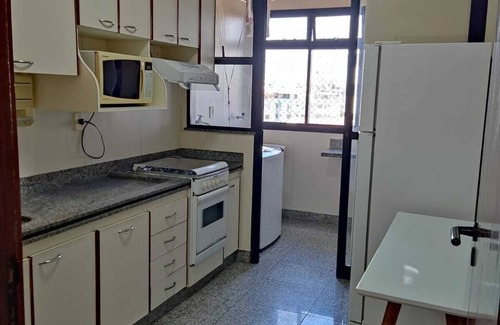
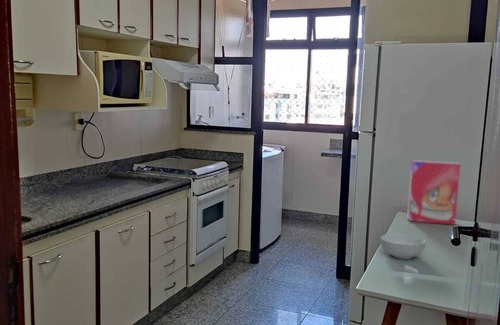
+ cereal bowl (402, 247)
+ cereal box (432, 191)
